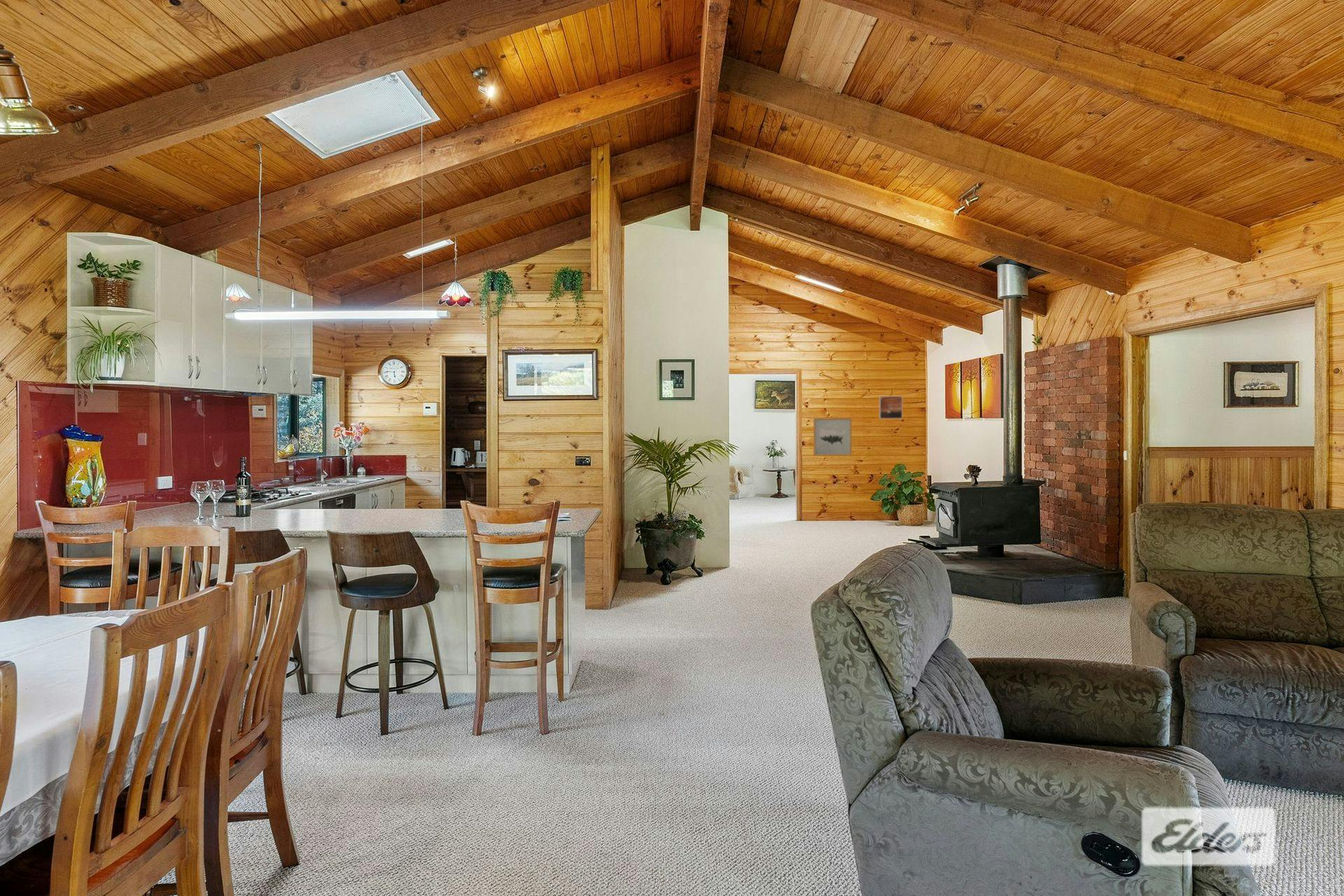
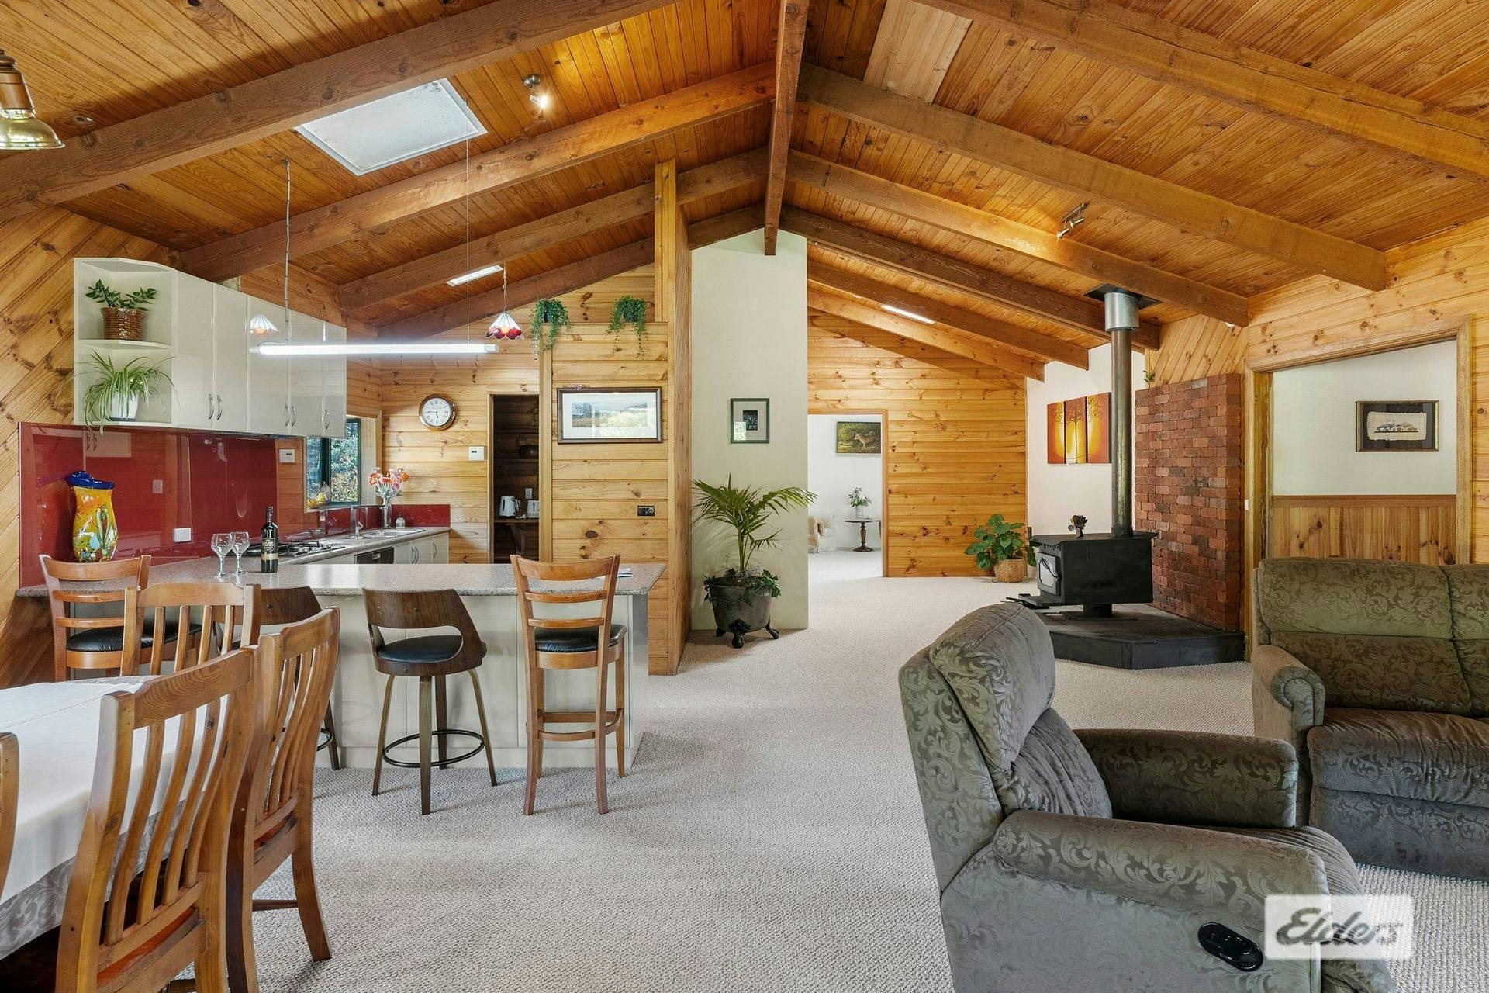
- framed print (890, 407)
- wall art (832, 437)
